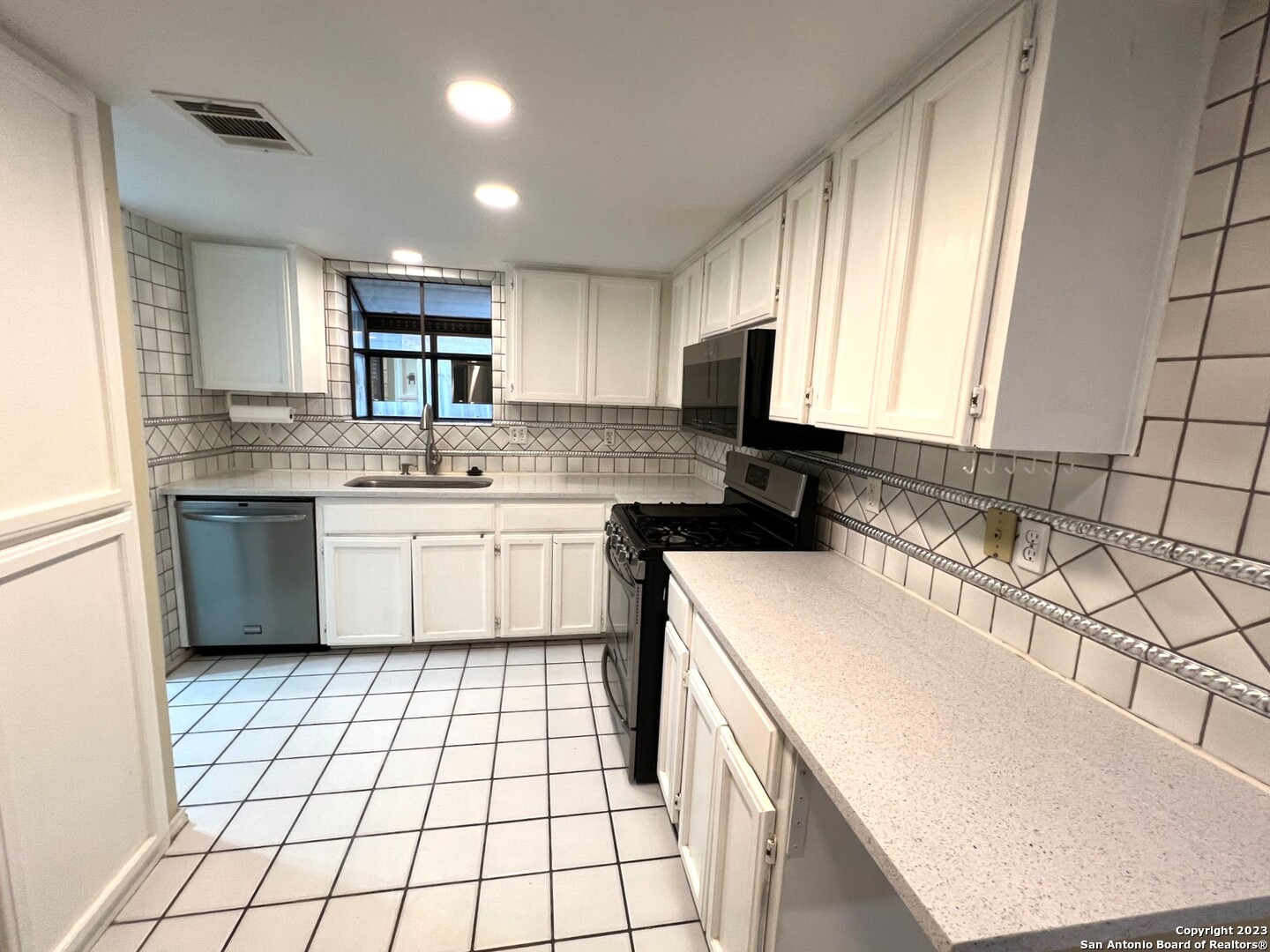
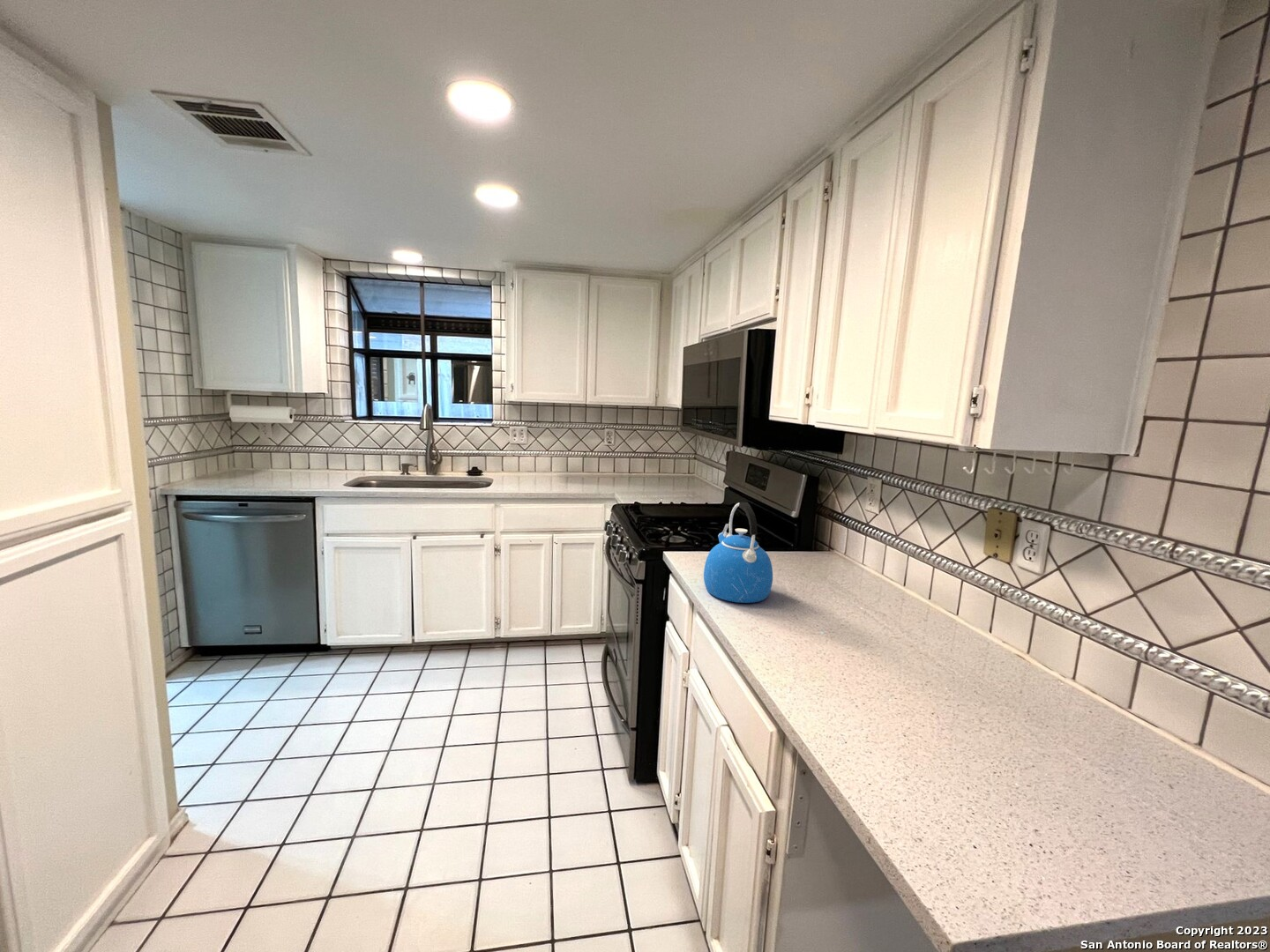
+ kettle (736, 545)
